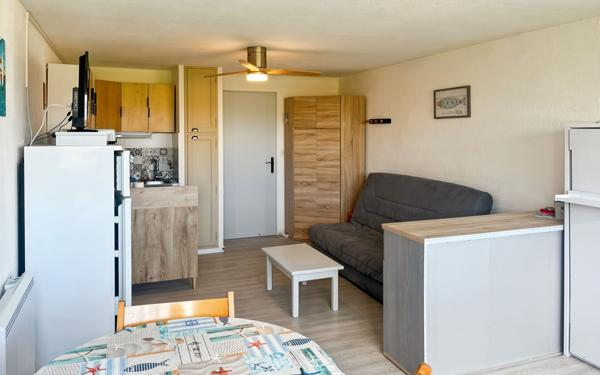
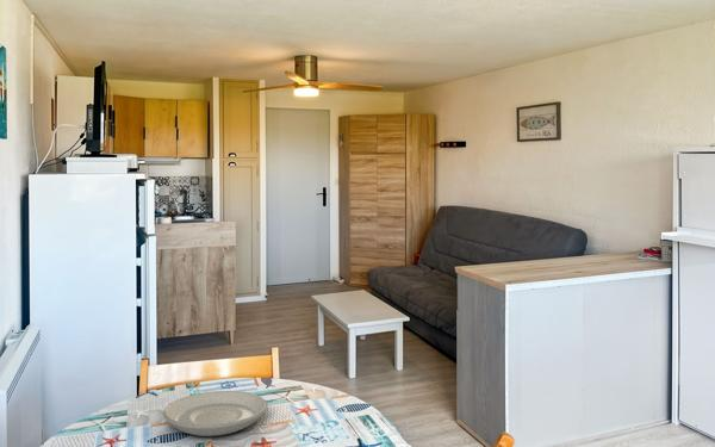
+ plate (216, 414)
